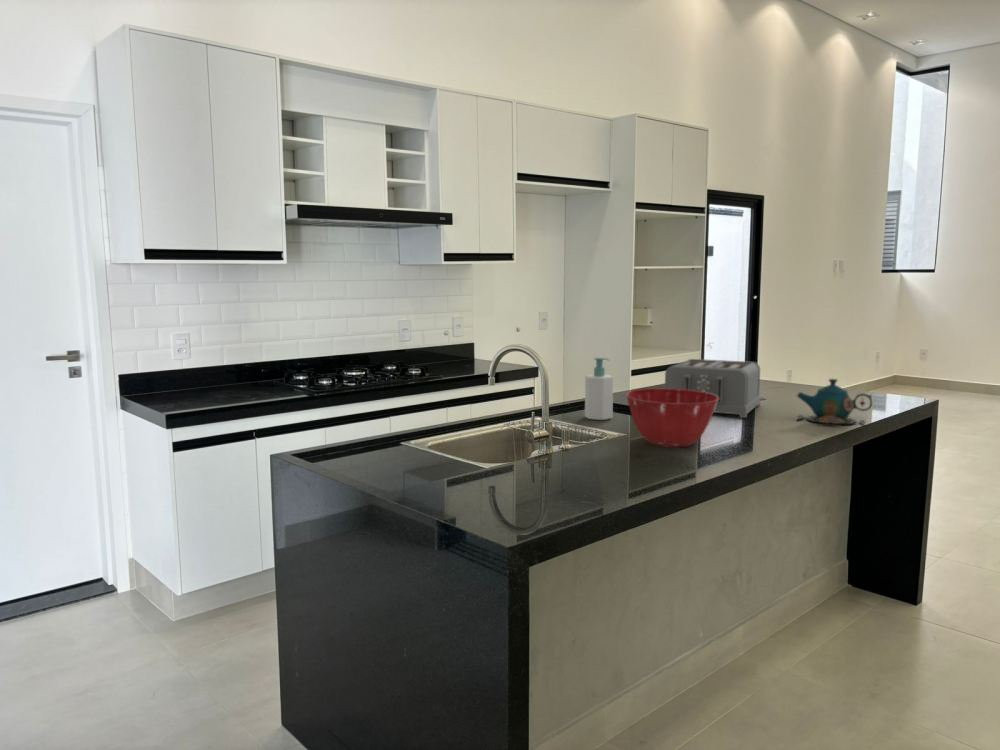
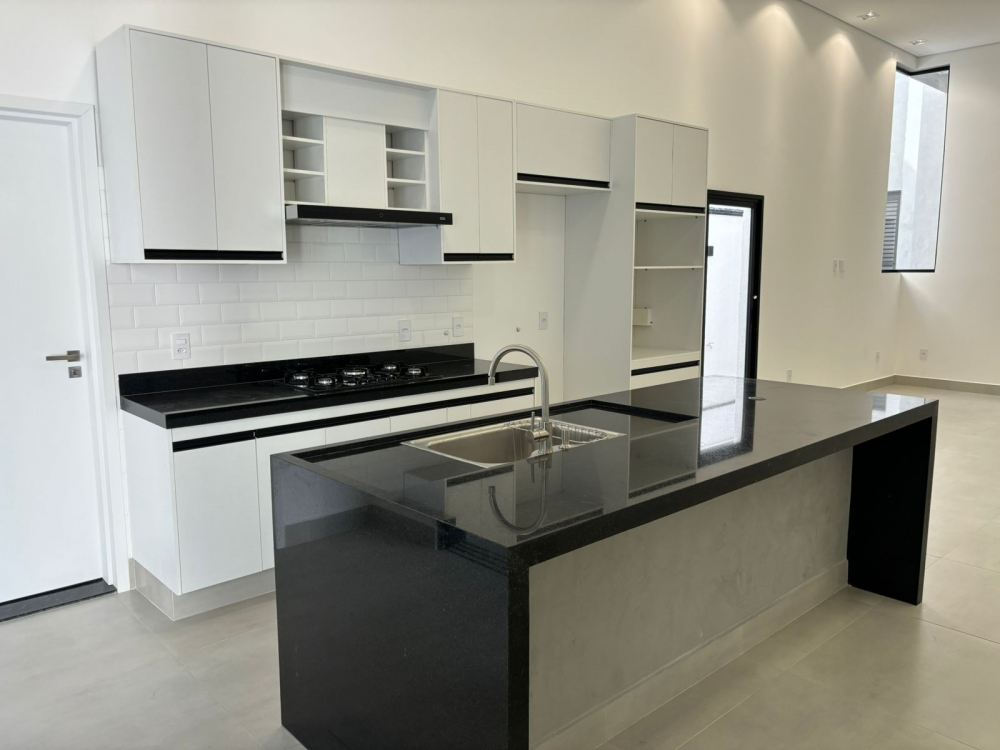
- mixing bowl (671, 418)
- soap bottle (599, 387)
- toaster (712, 386)
- teapot (833, 399)
